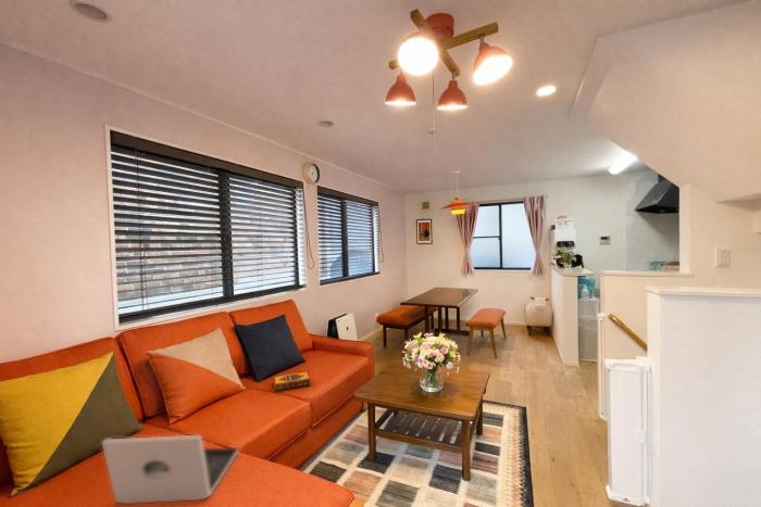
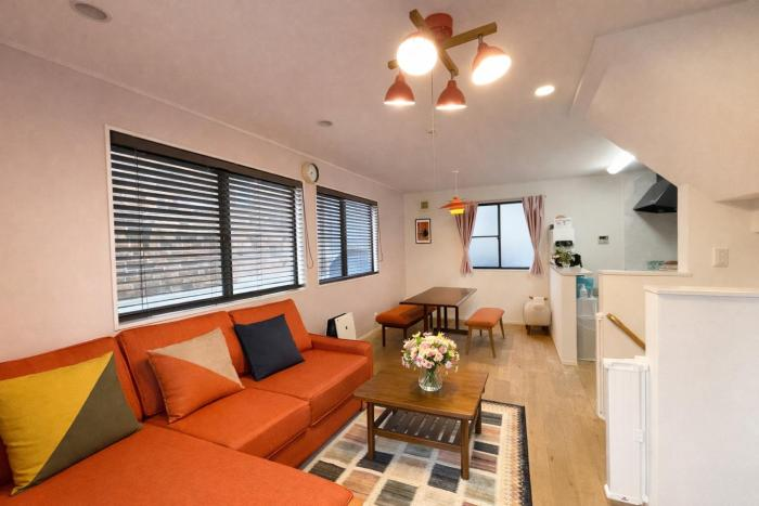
- laptop (179, 446)
- hardback book (291, 381)
